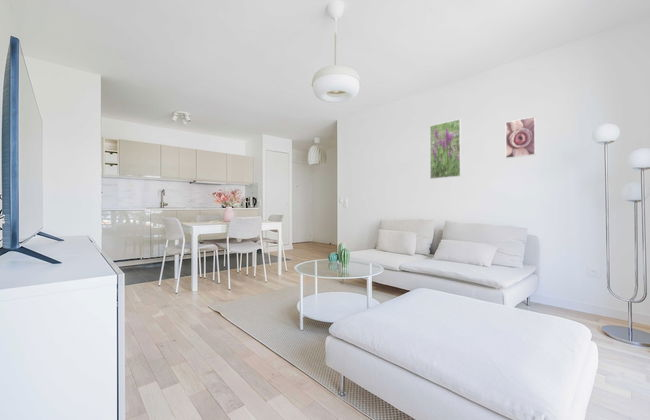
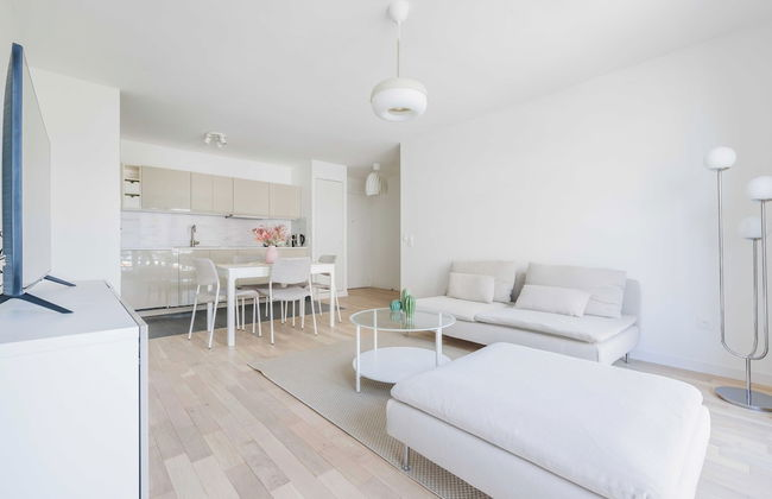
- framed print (445, 150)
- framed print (520, 138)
